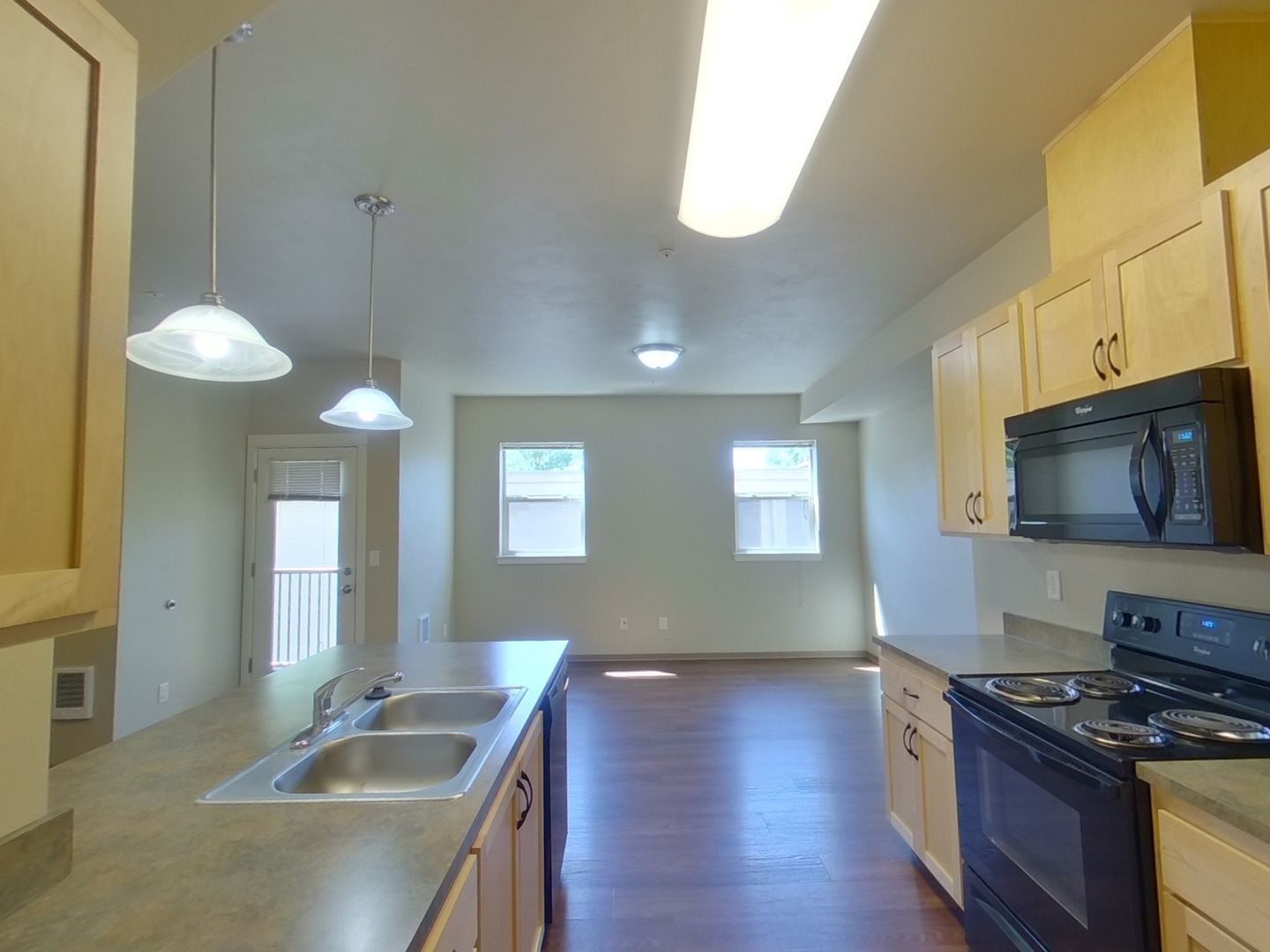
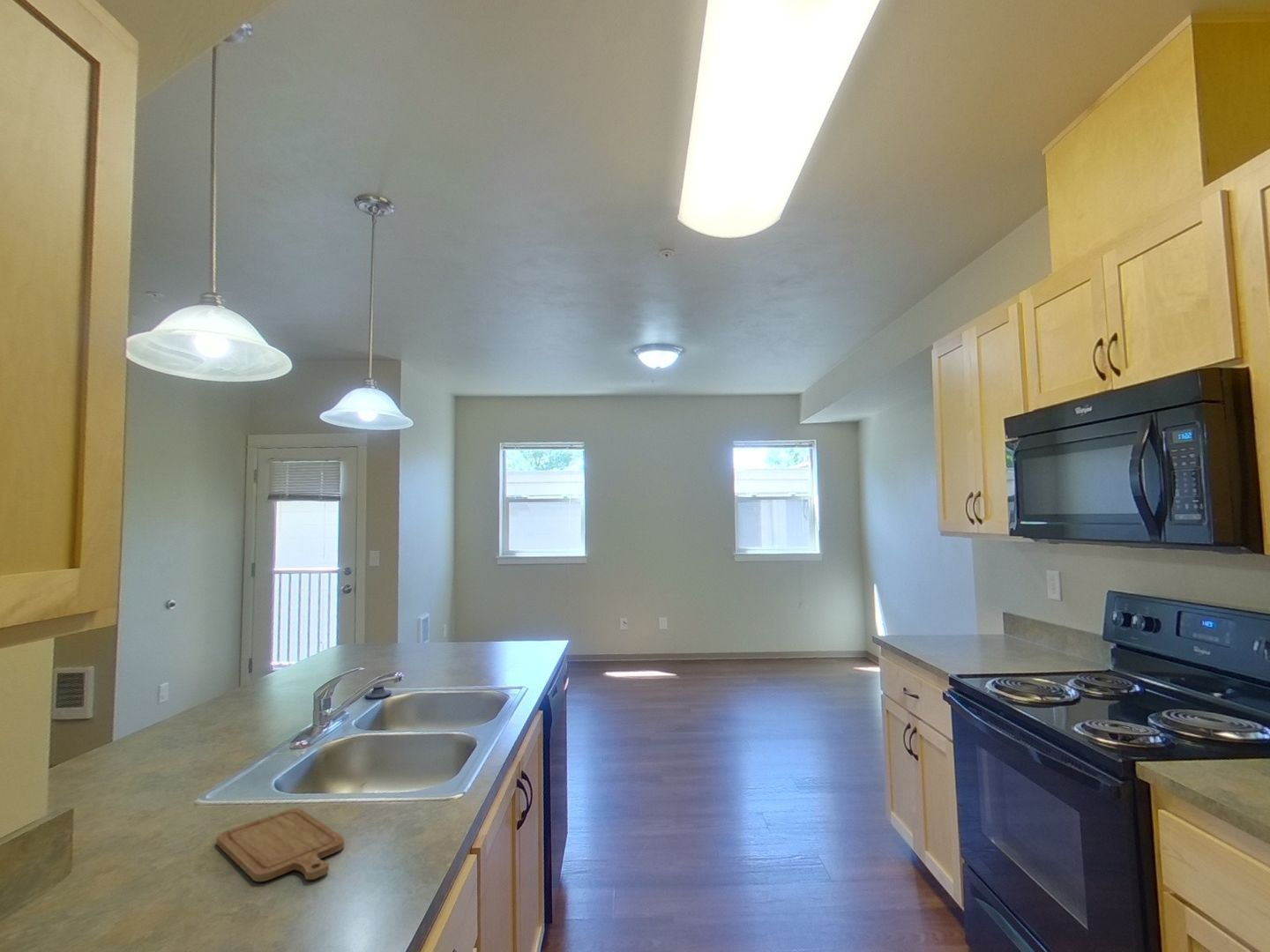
+ chopping board (286, 845)
